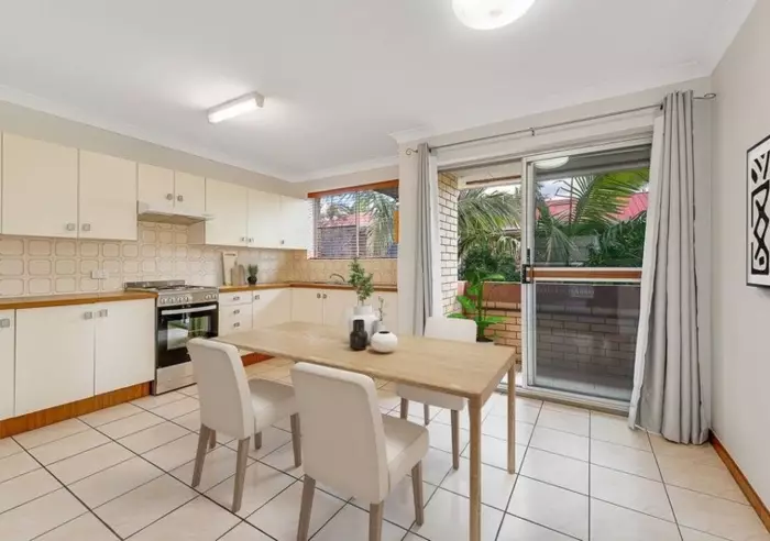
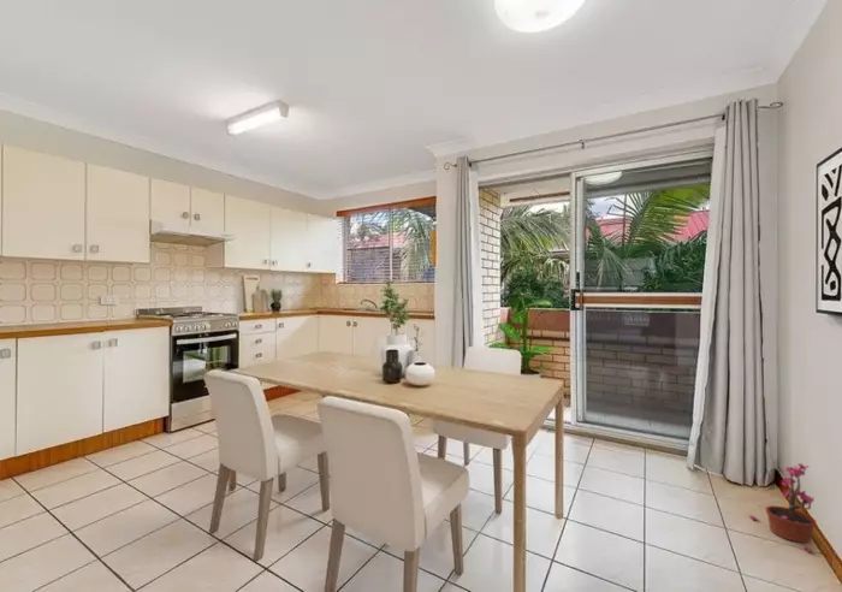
+ potted plant (783, 495)
